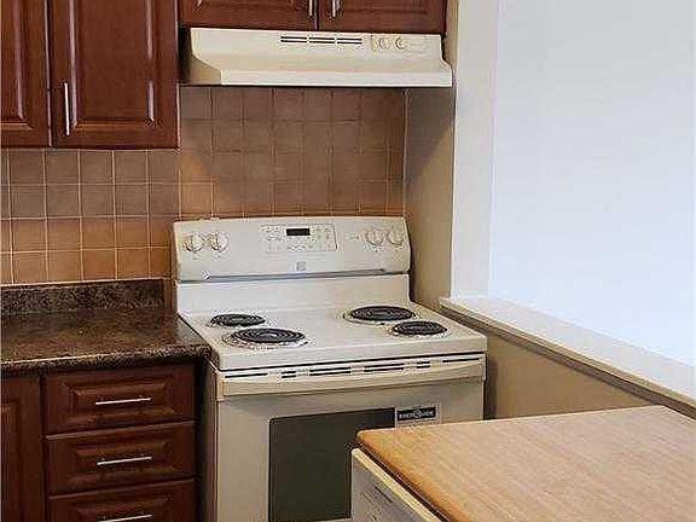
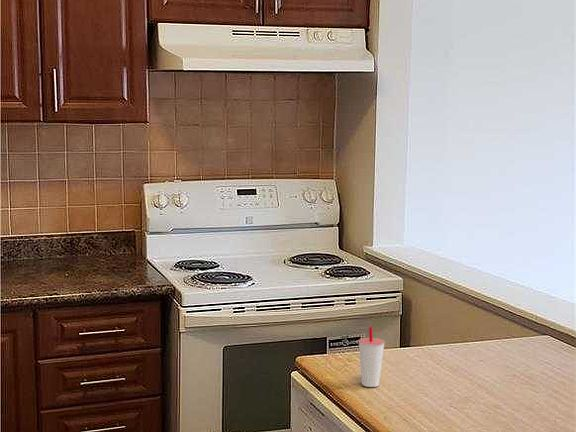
+ cup (371, 355)
